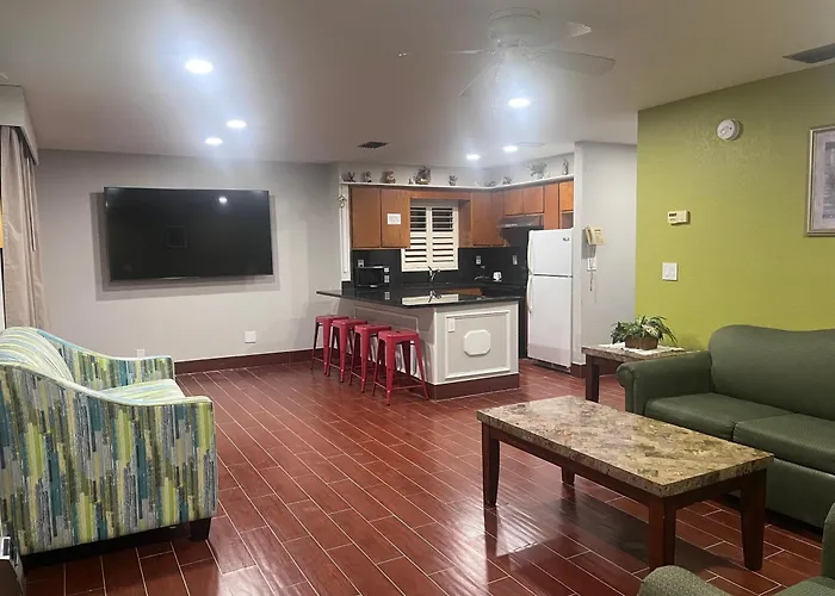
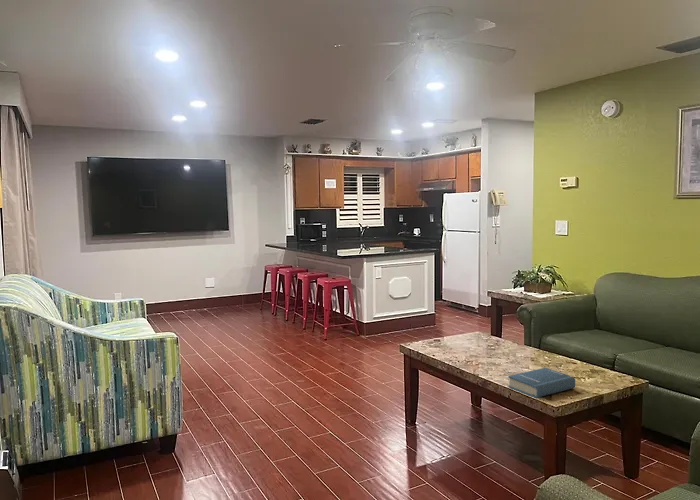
+ hardback book (541, 382)
